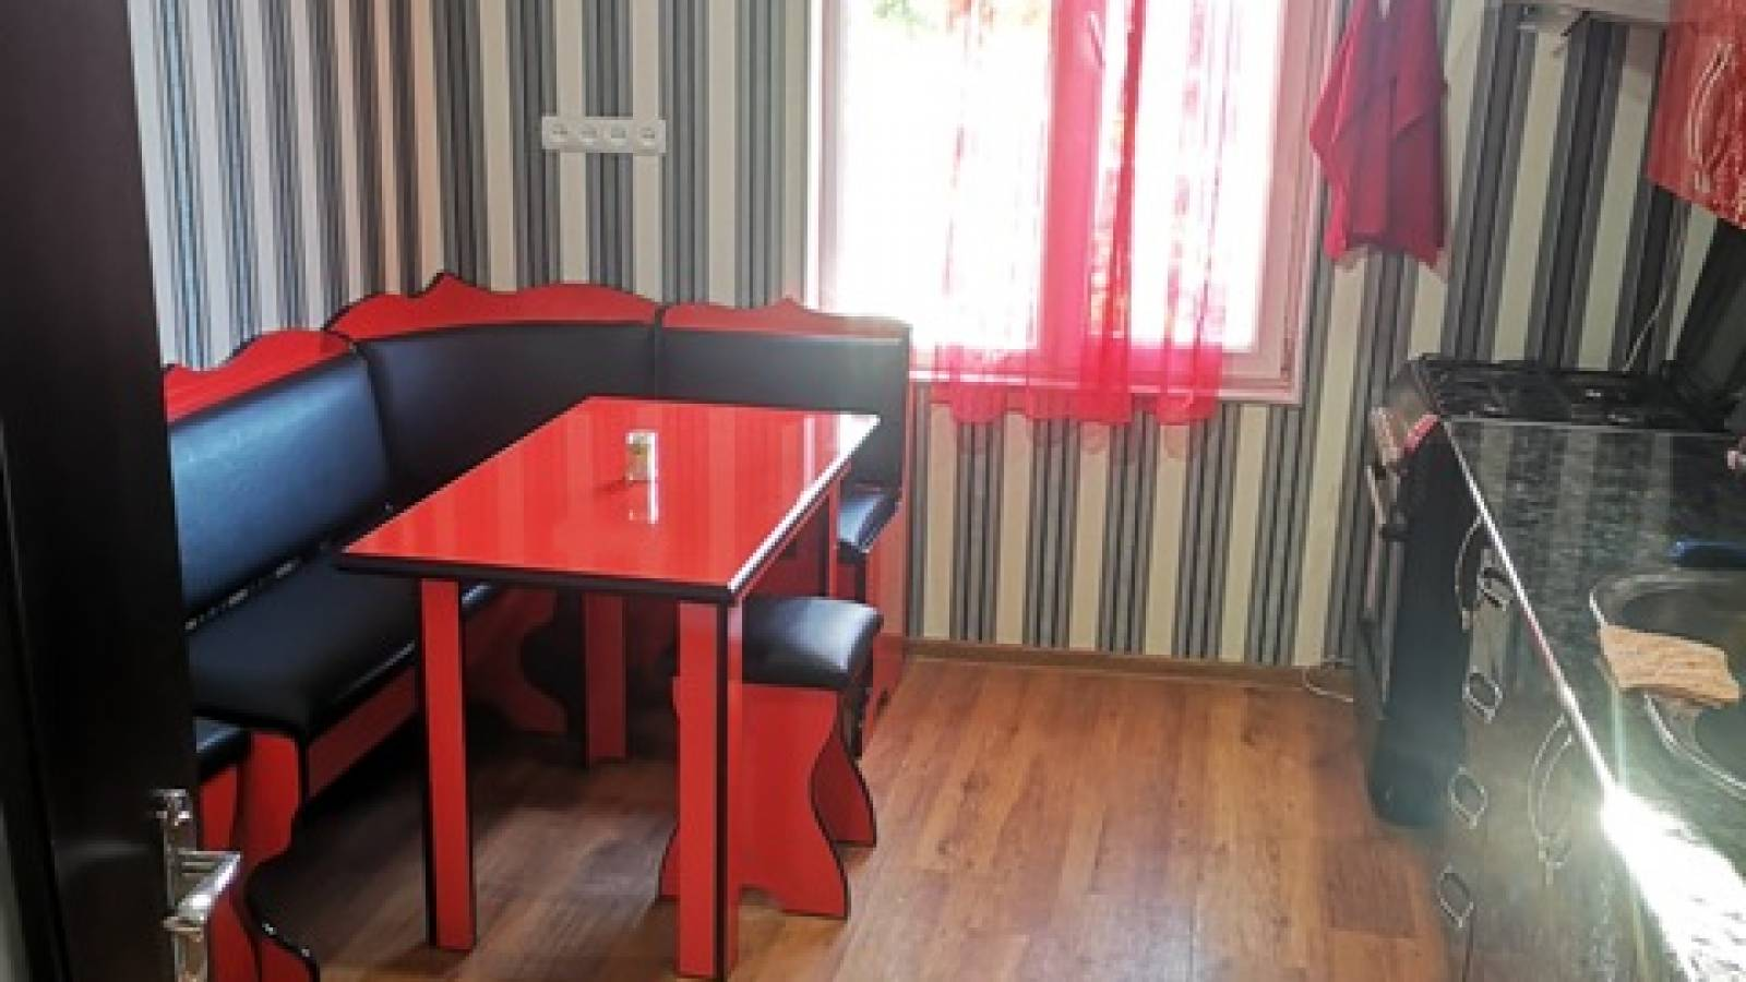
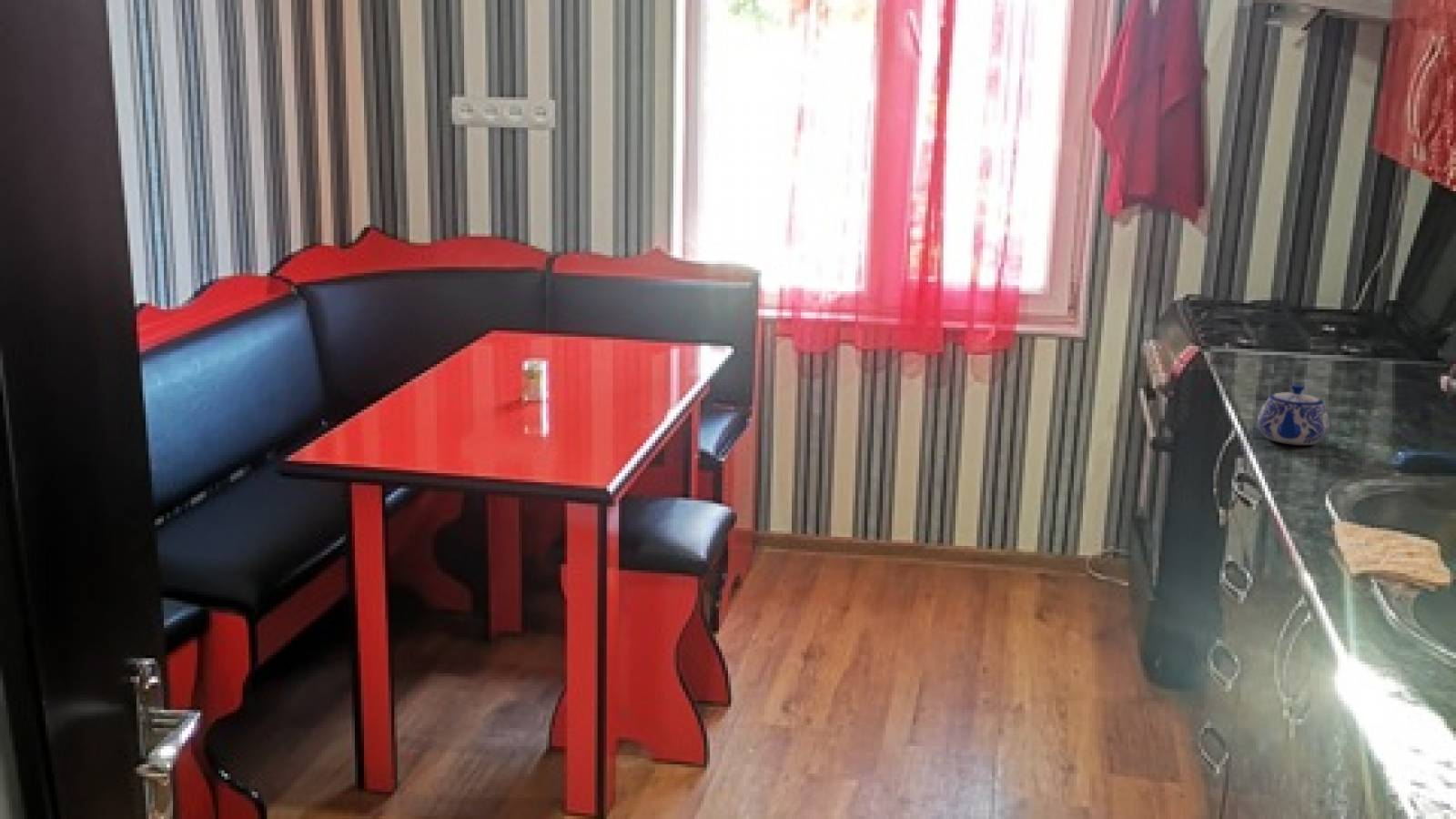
+ teapot (1293, 414)
